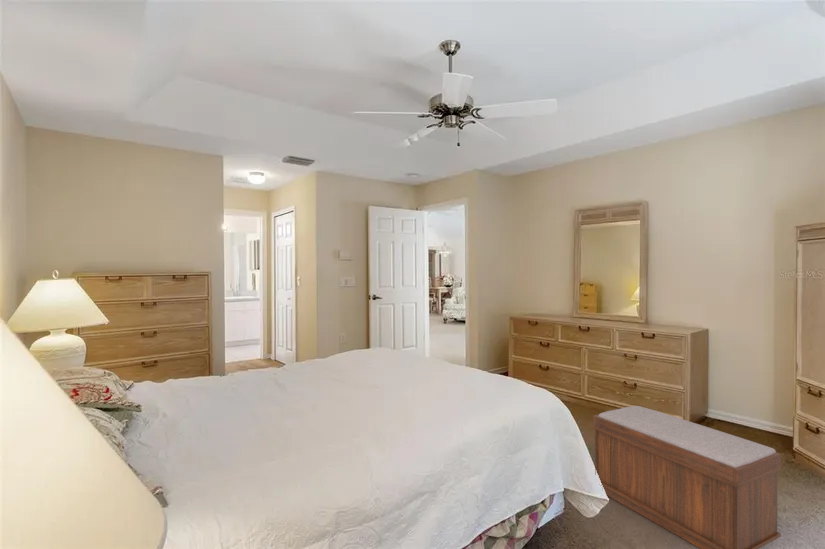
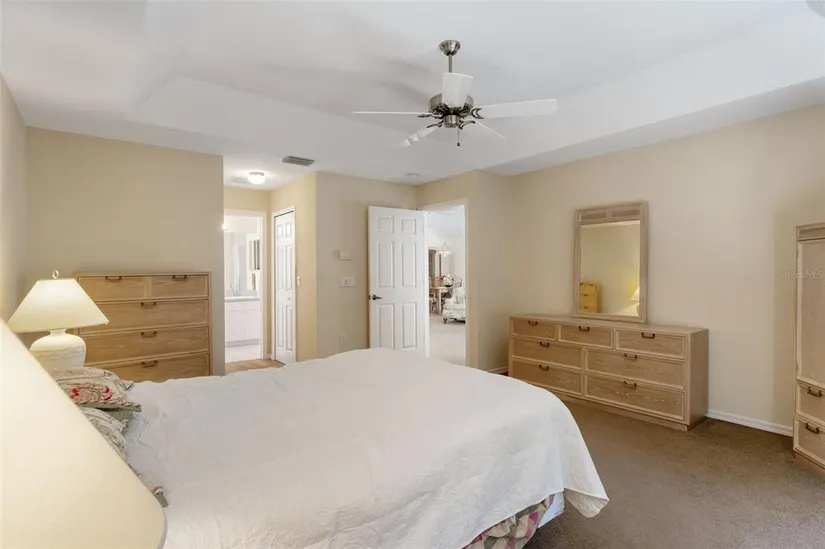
- bench (676, 471)
